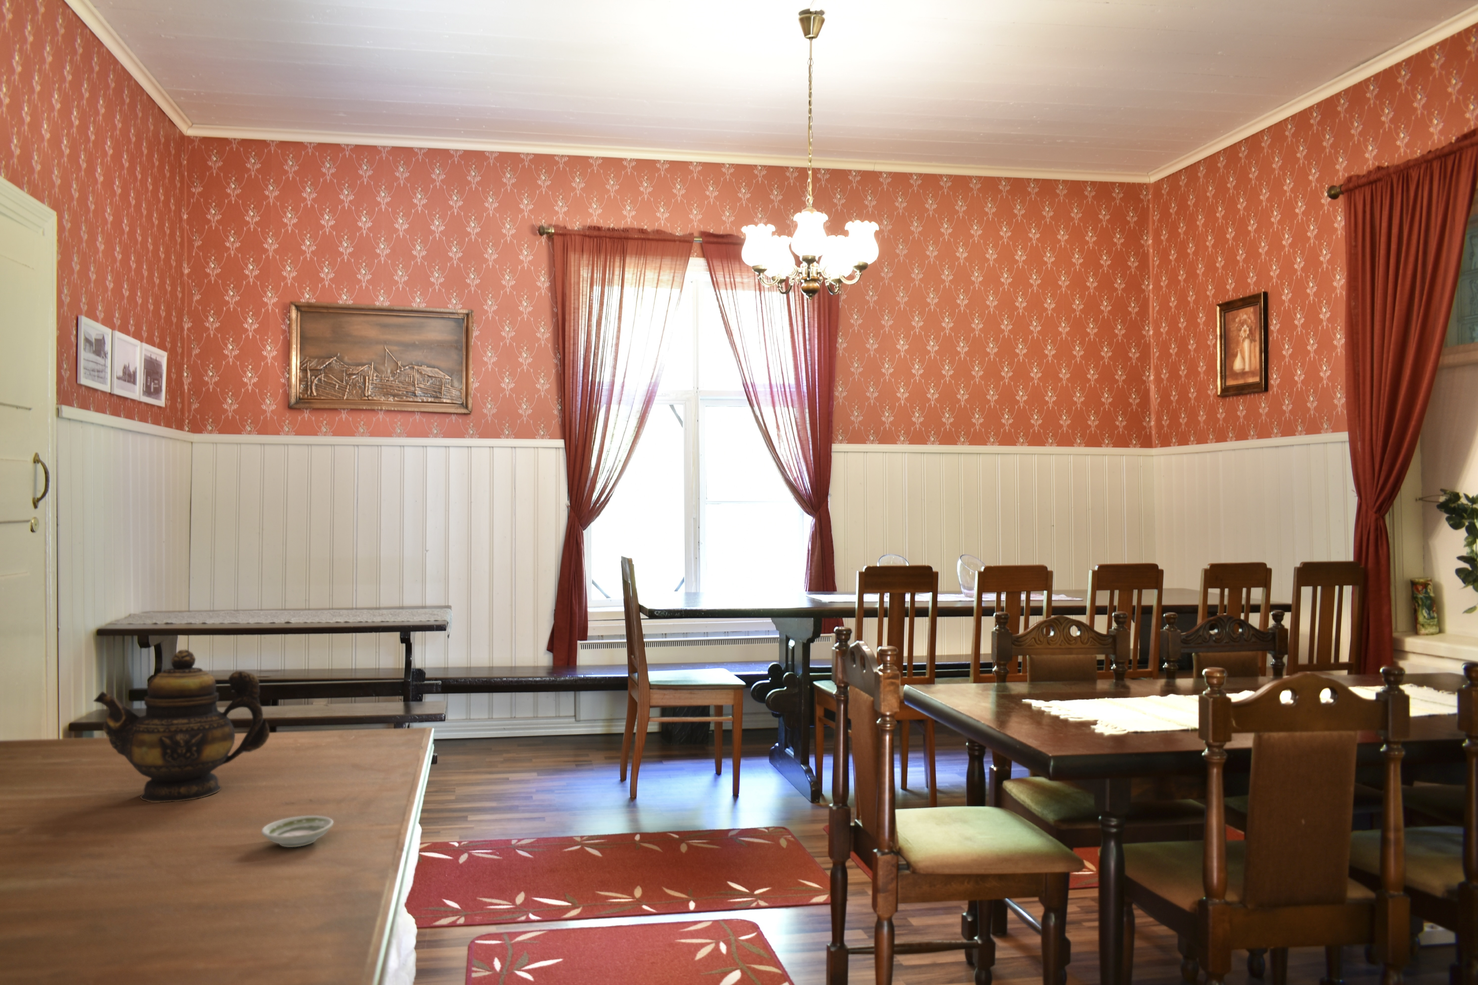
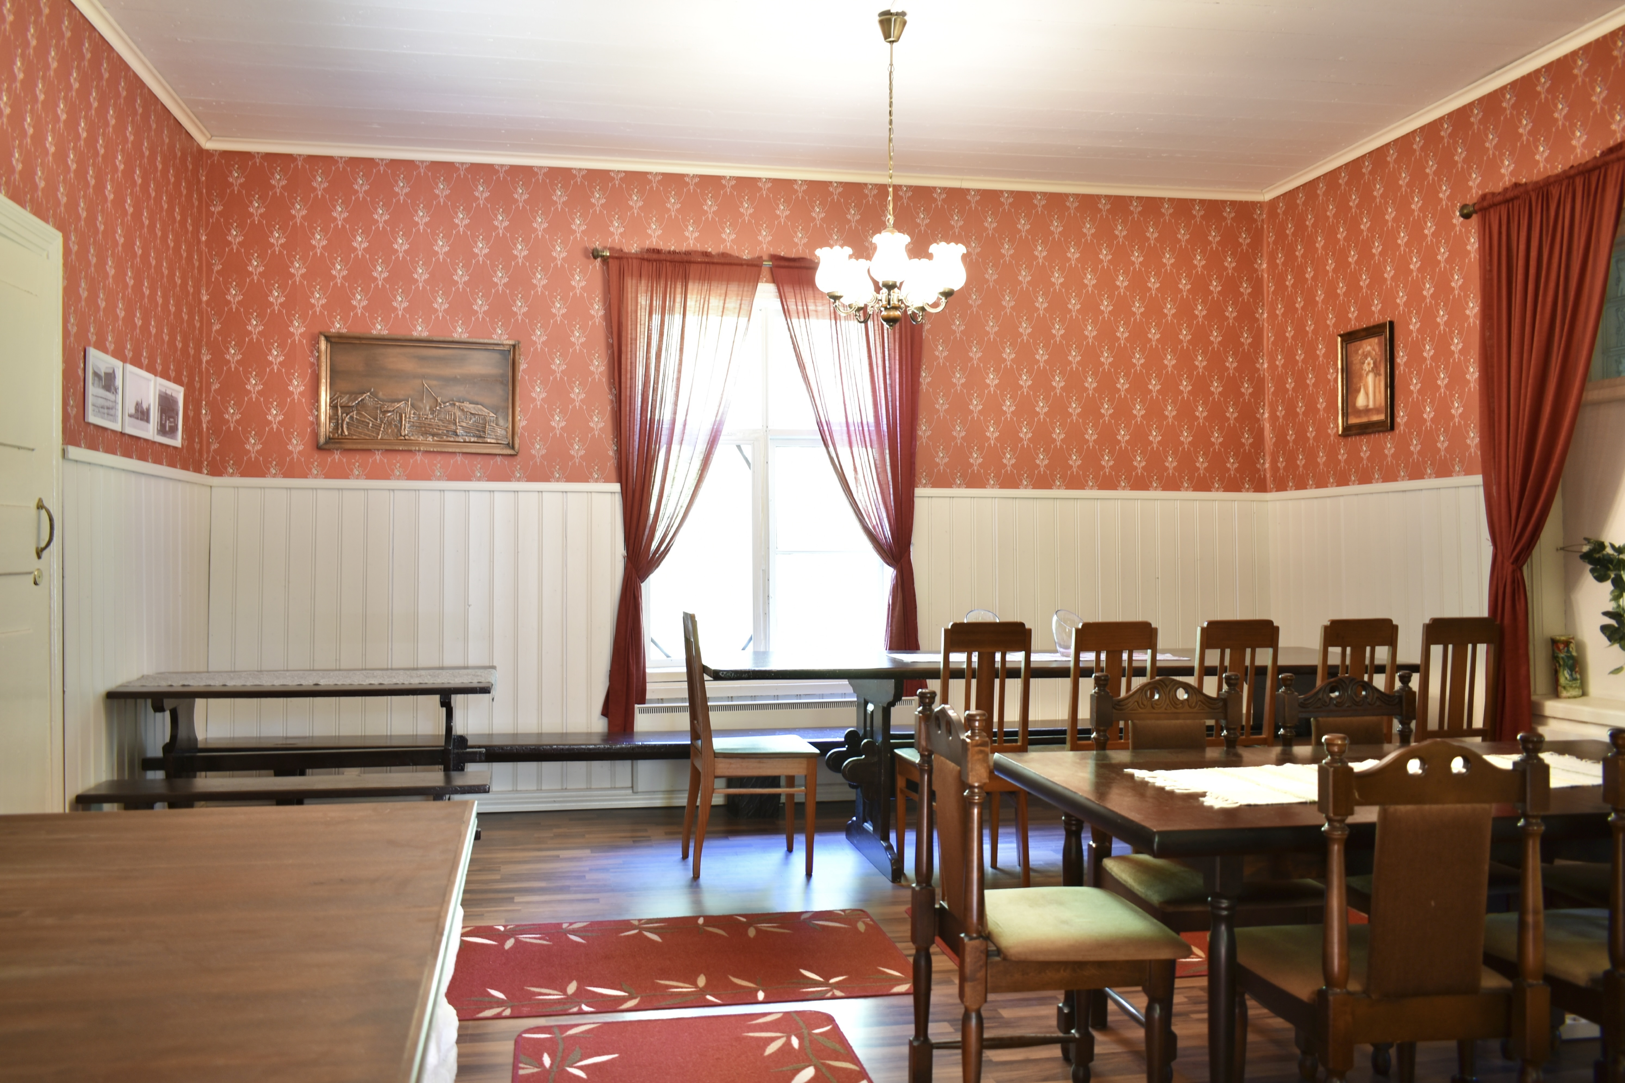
- teapot (185, 720)
- saucer (298, 833)
